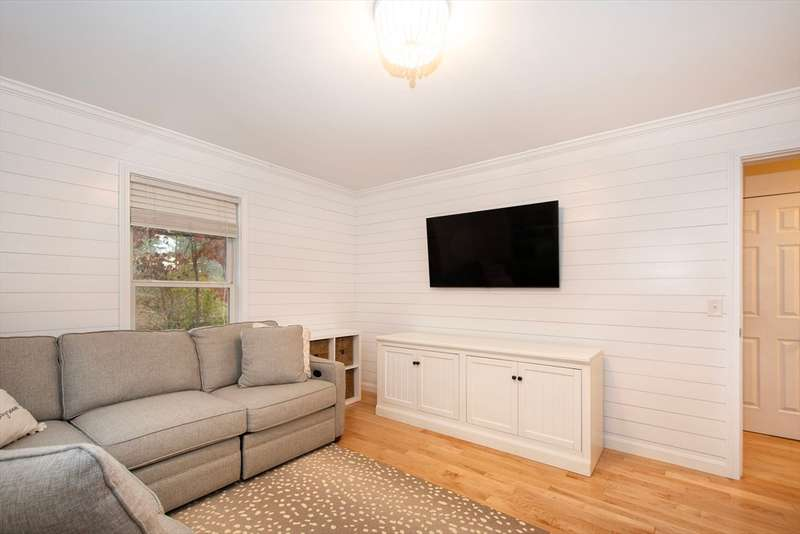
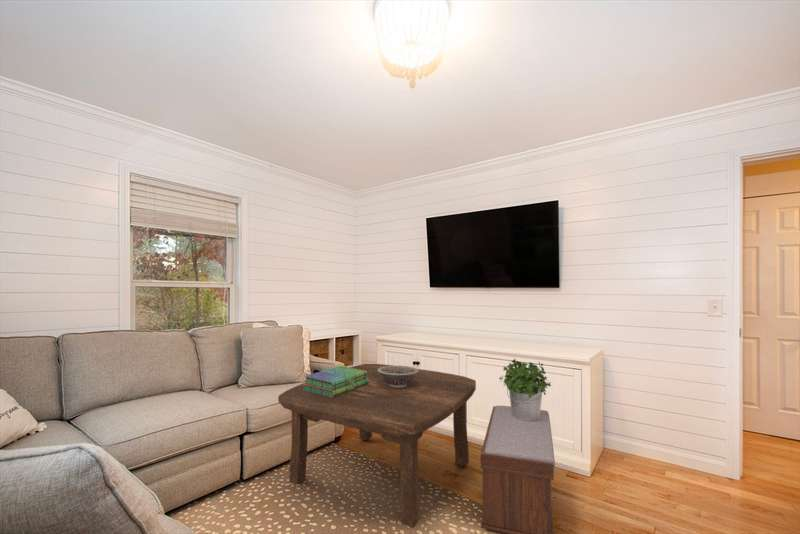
+ coffee table (383, 429)
+ potted plant (525, 388)
+ stack of books (336, 380)
+ decorative bowl (398, 376)
+ bench (519, 464)
